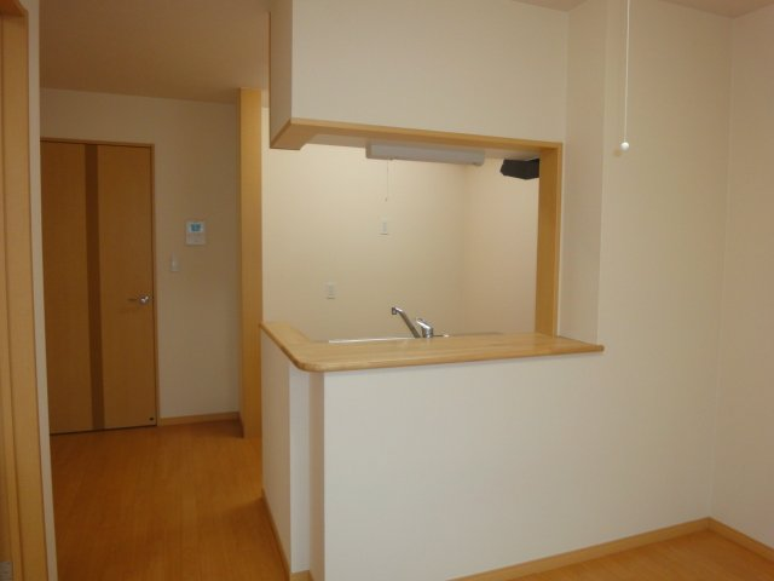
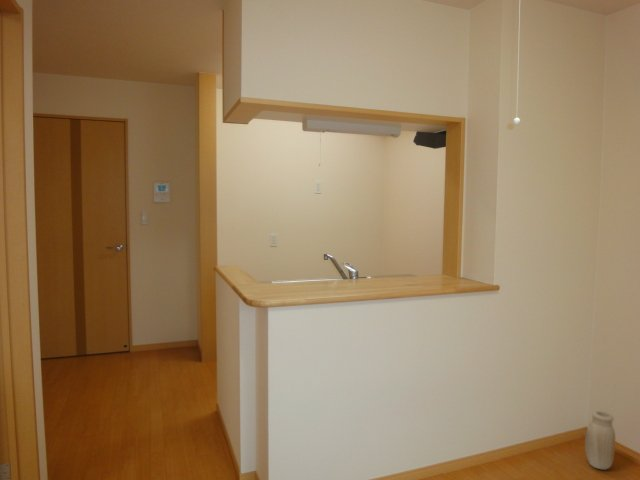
+ vase (588, 433)
